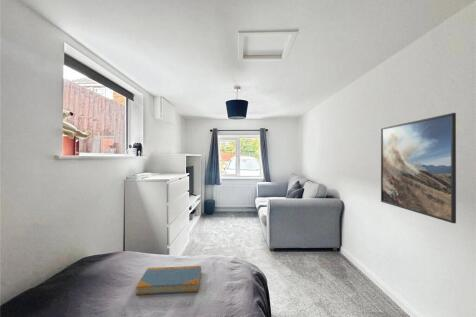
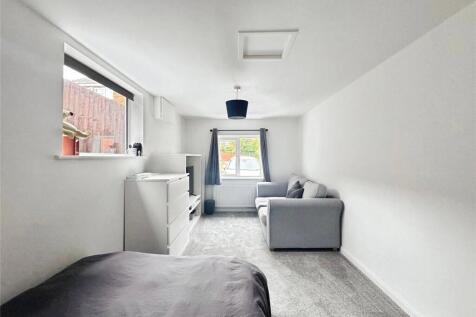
- book (171, 278)
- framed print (410, 166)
